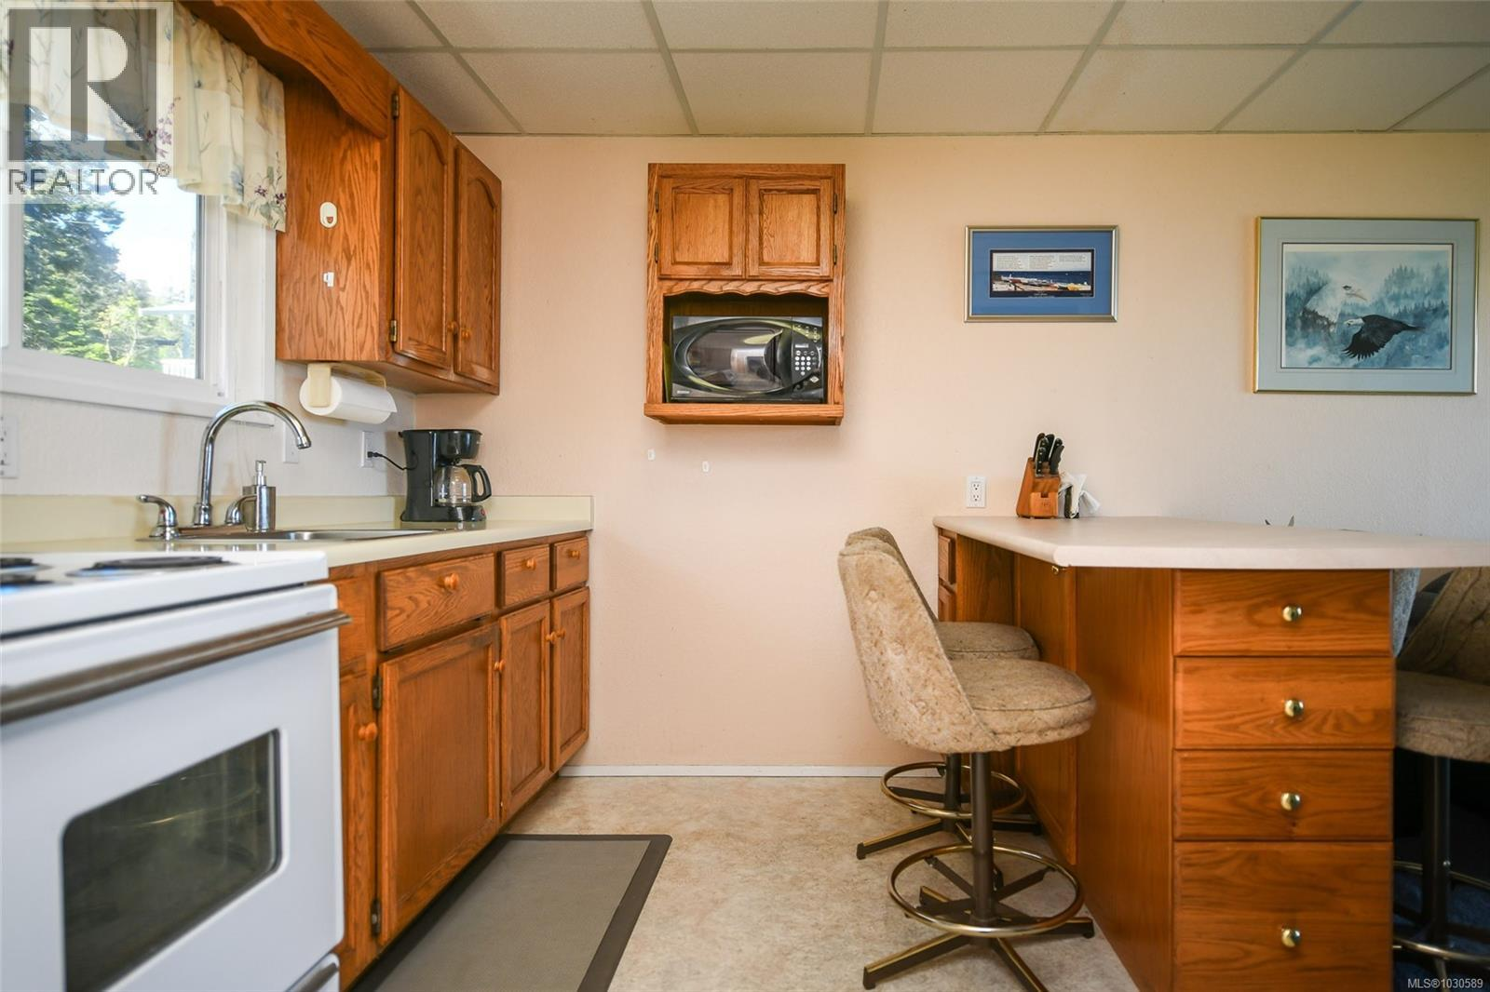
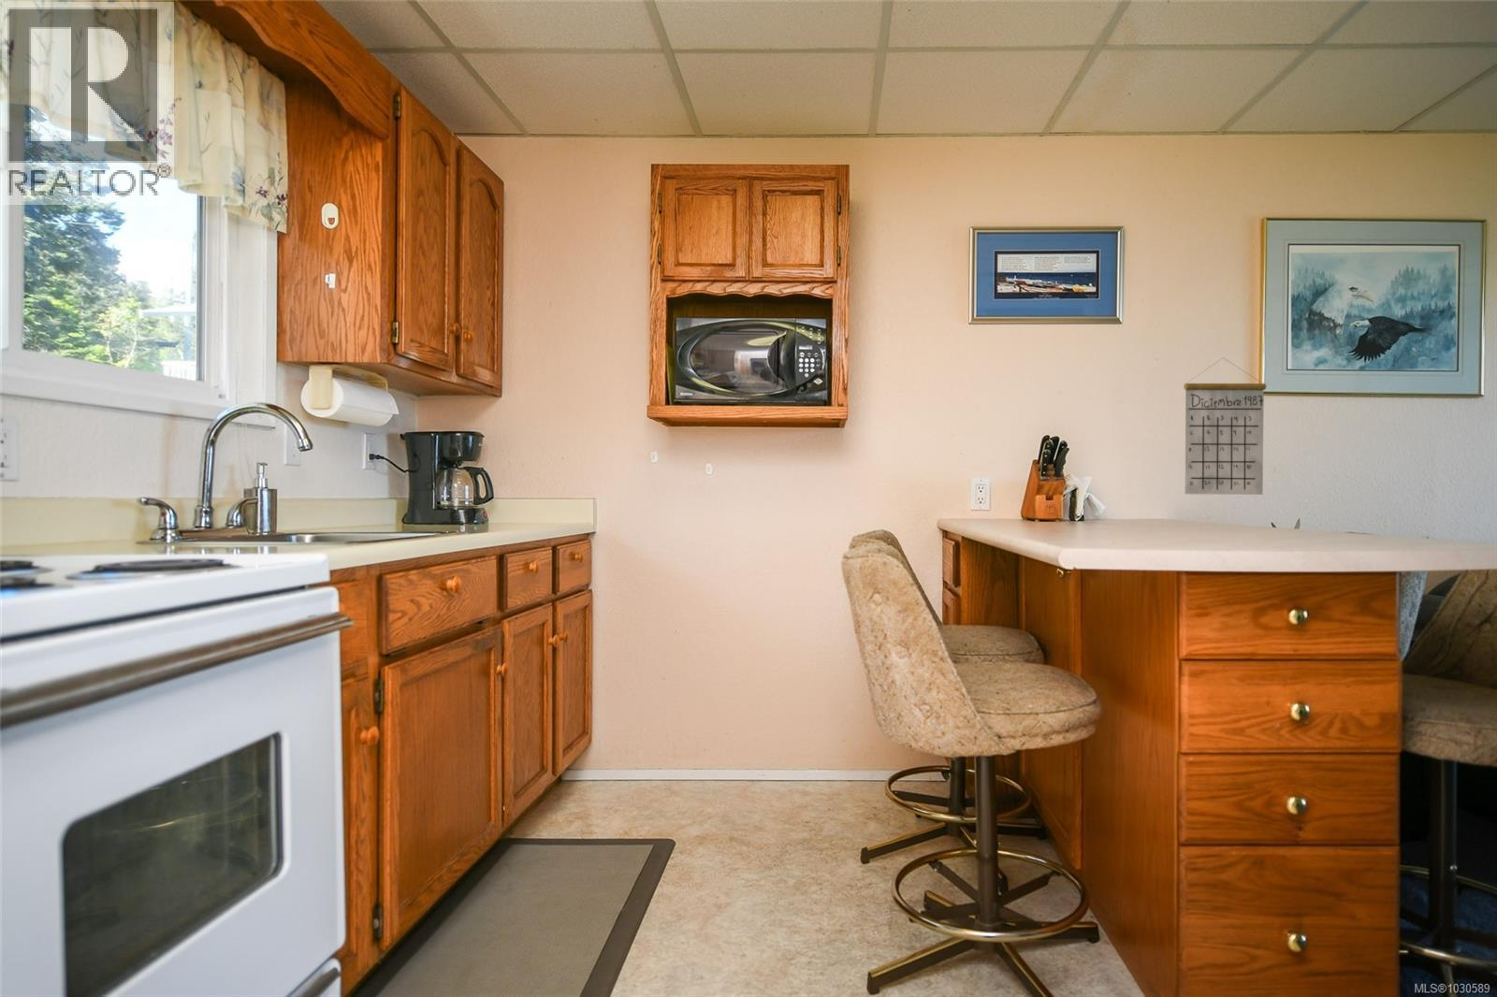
+ calendar (1224, 425)
